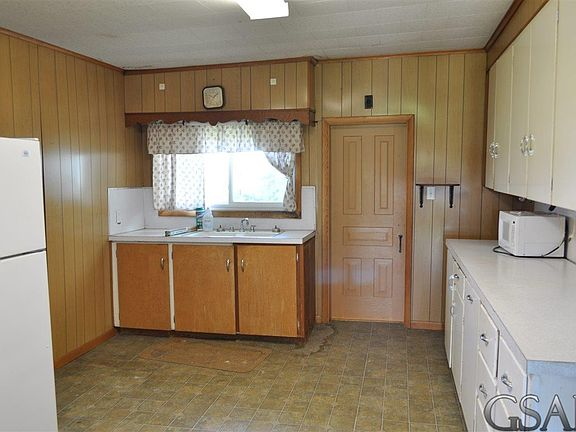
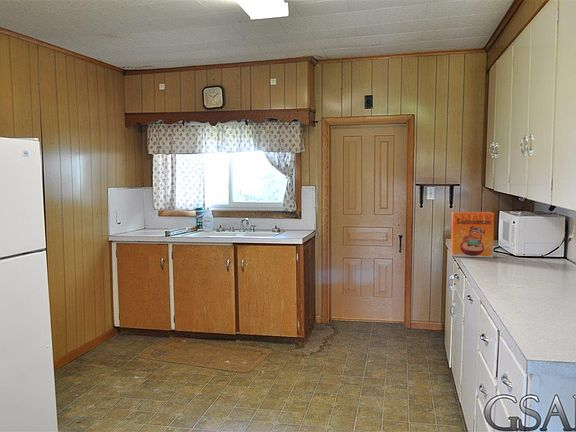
+ cereal box (472, 234)
